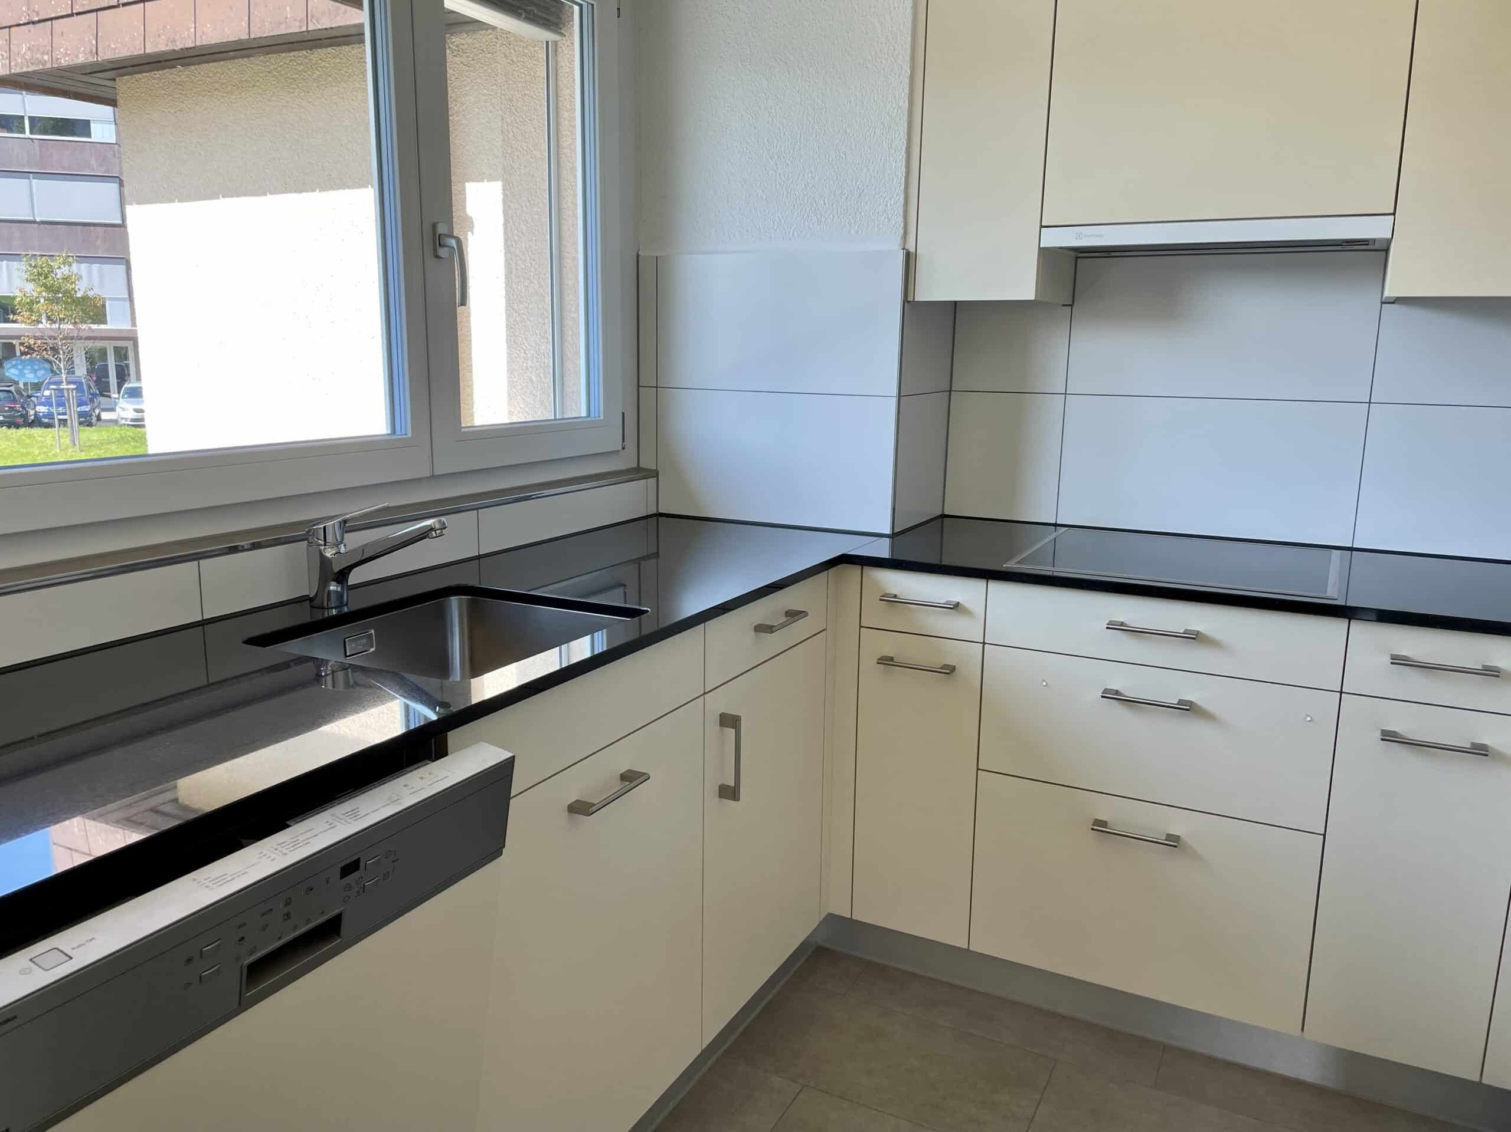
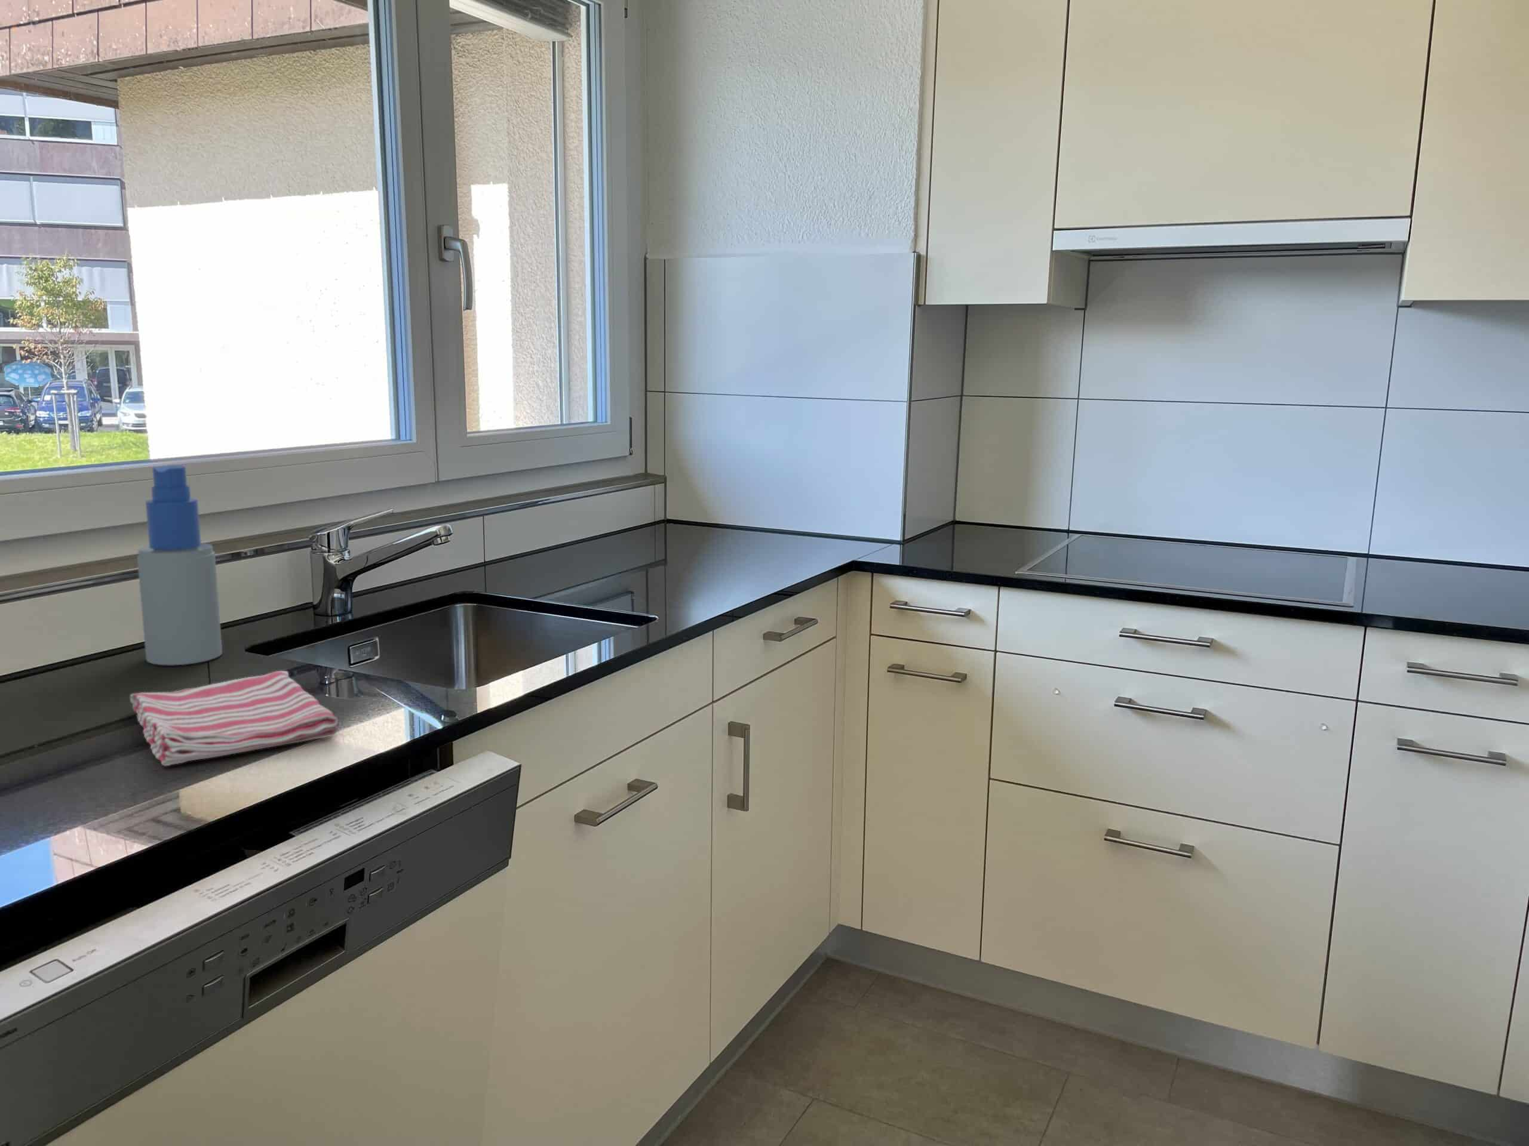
+ dish towel (231, 708)
+ spray bottle (177, 562)
